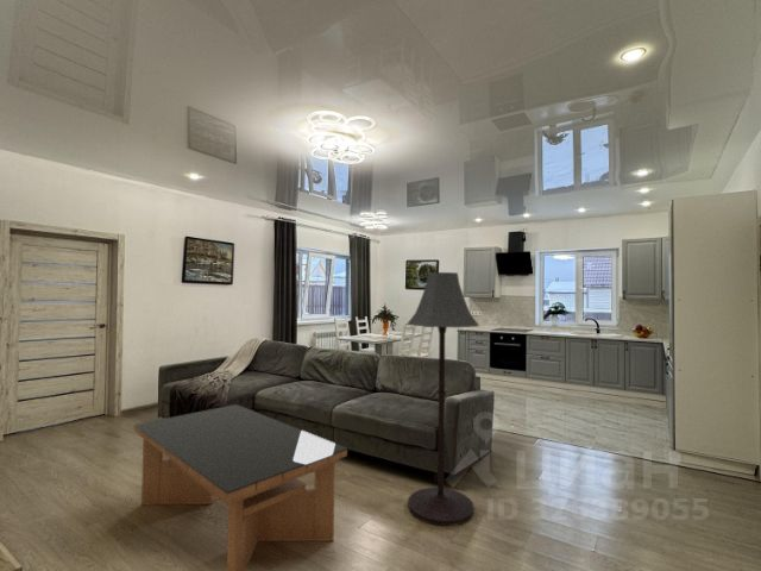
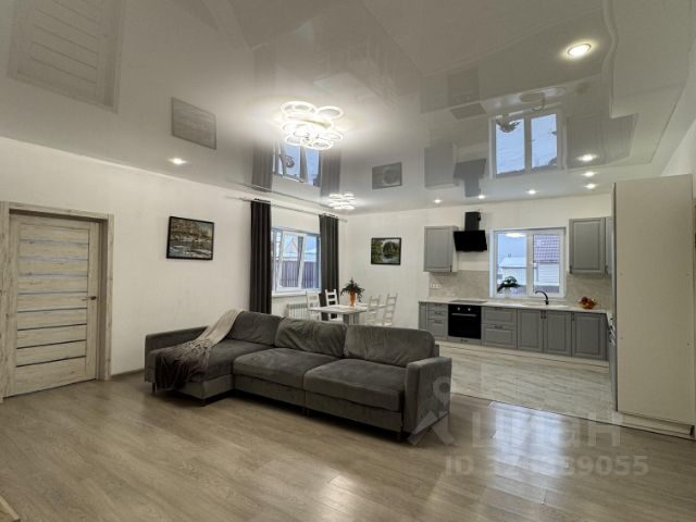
- coffee table (232, 477)
- floor lamp (441, 389)
